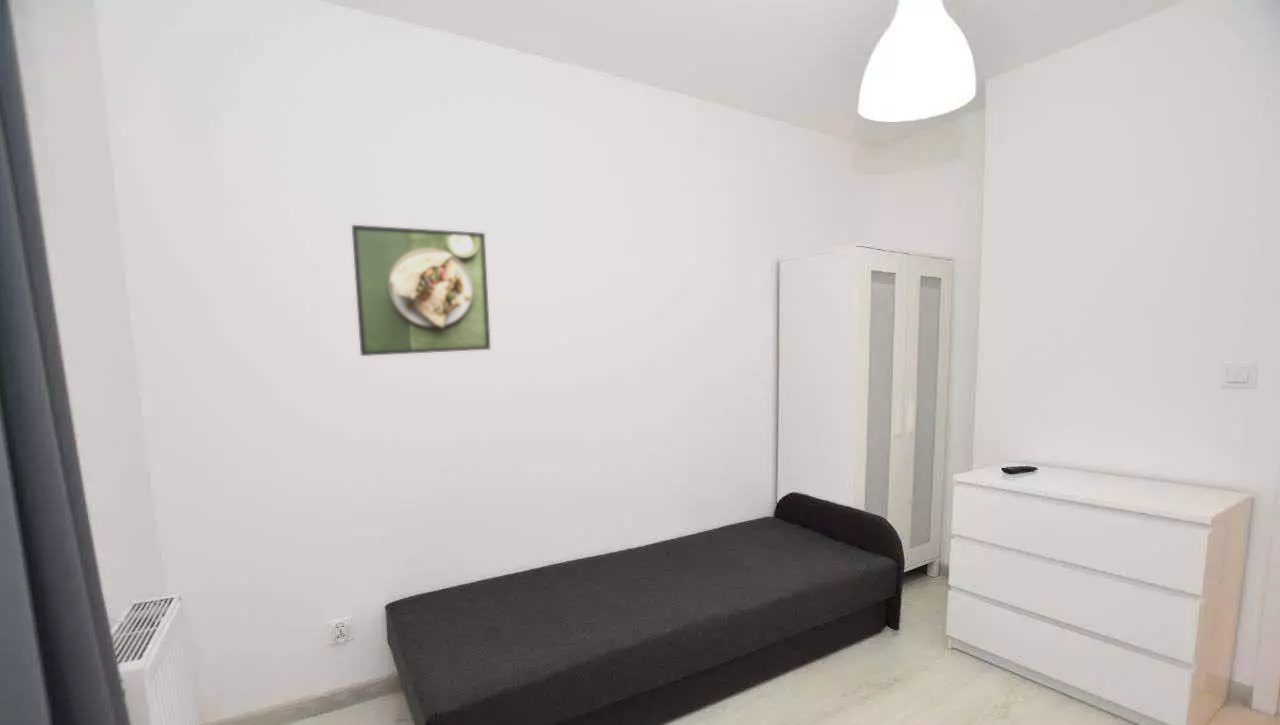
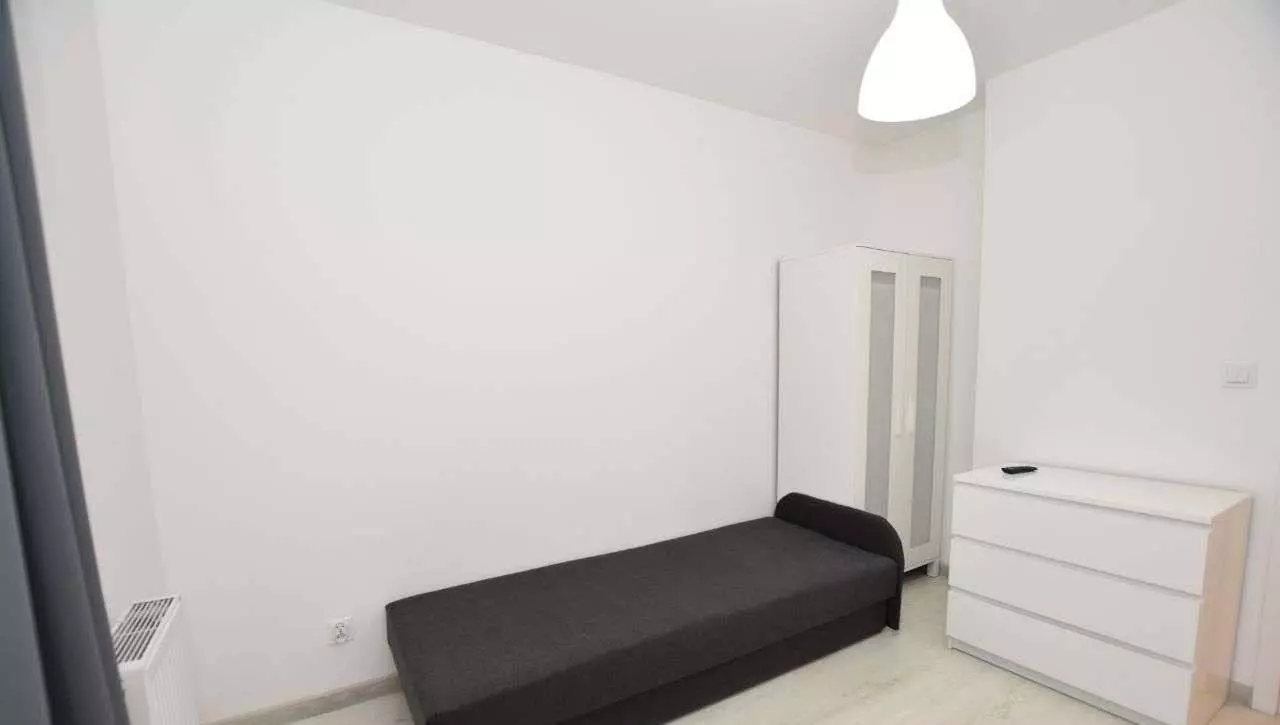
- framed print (425, 291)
